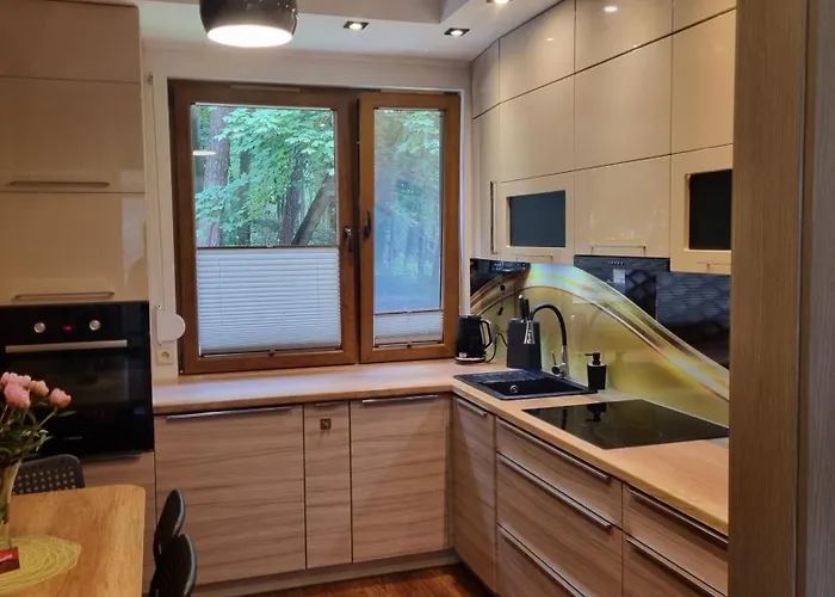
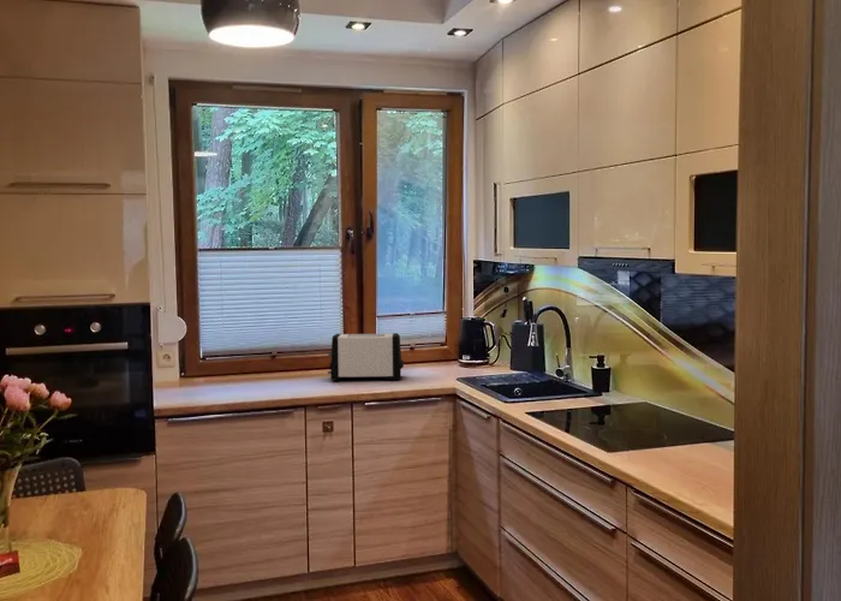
+ toaster (365, 356)
